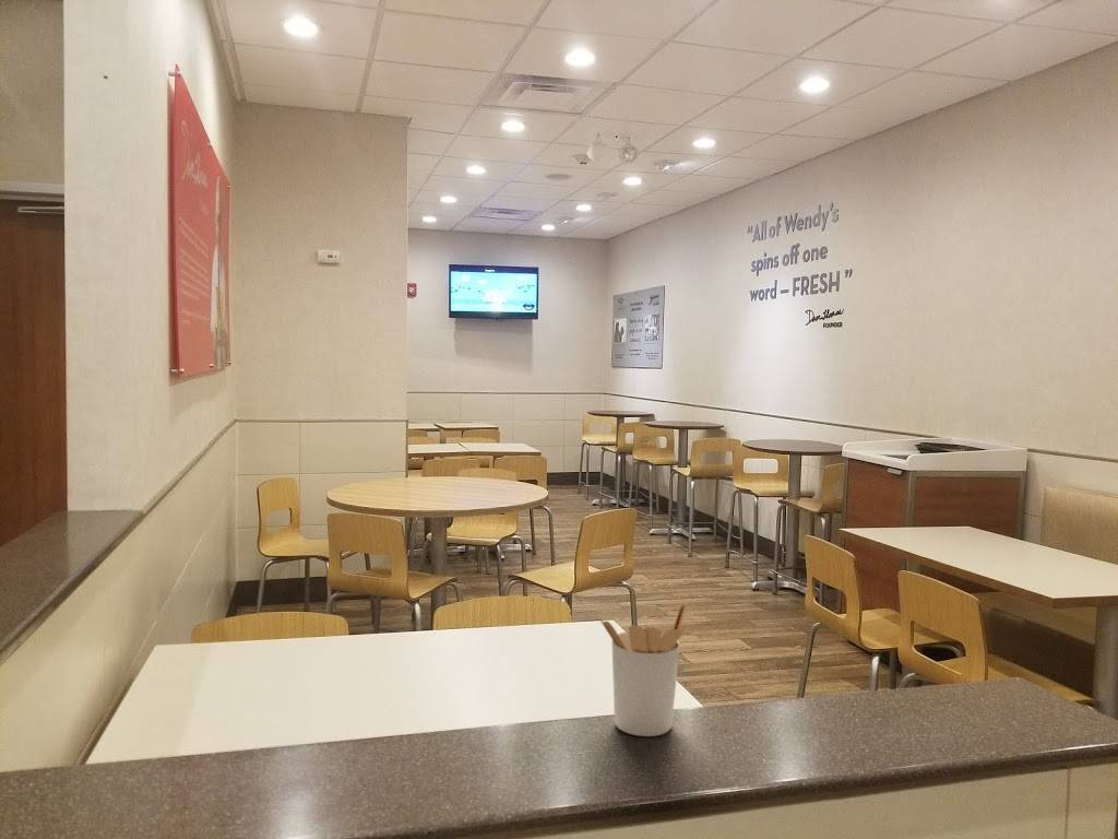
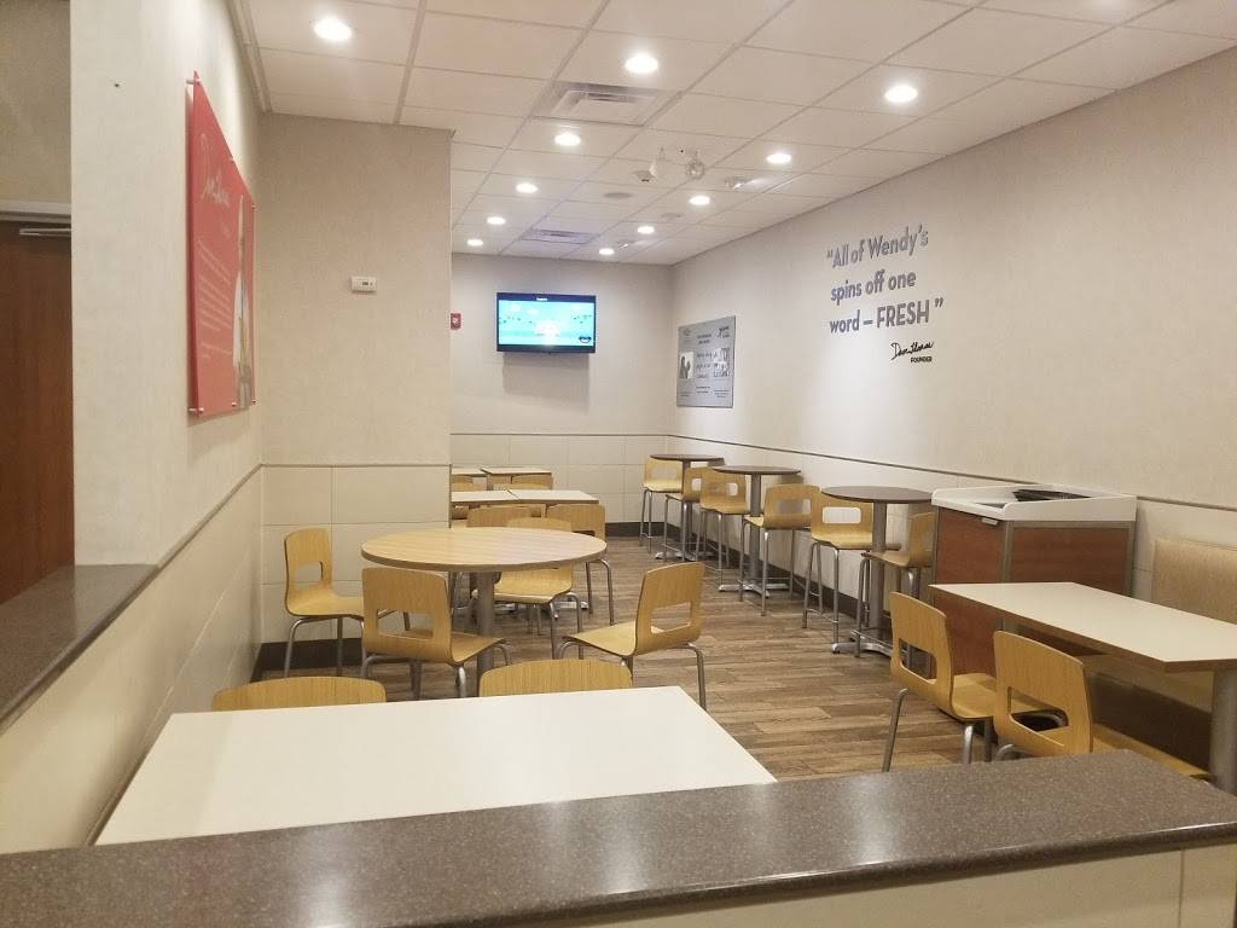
- utensil holder (647, 669)
